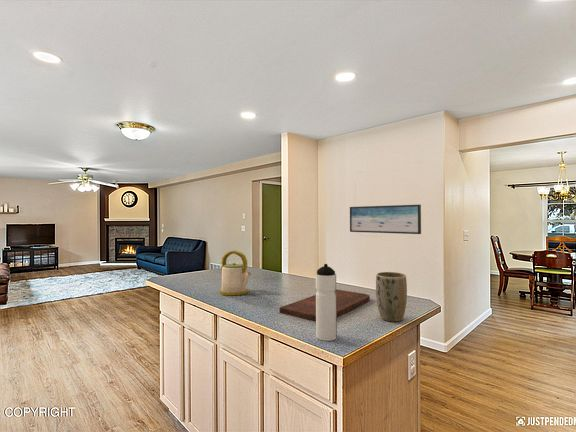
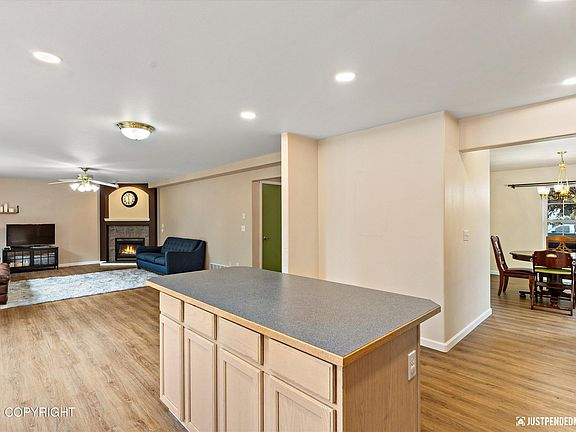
- kettle (236, 271)
- cutting board (336, 303)
- water bottle (326, 300)
- plant pot (391, 296)
- wall art (382, 219)
